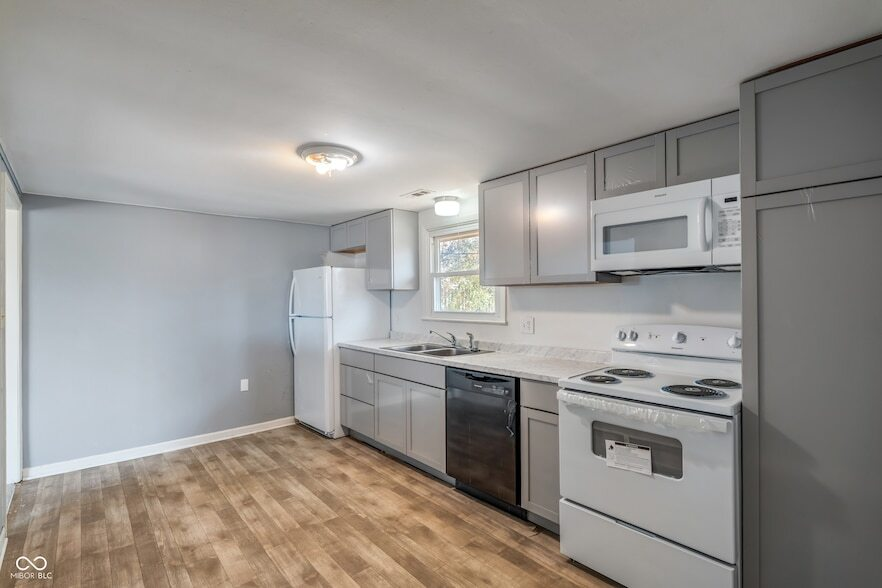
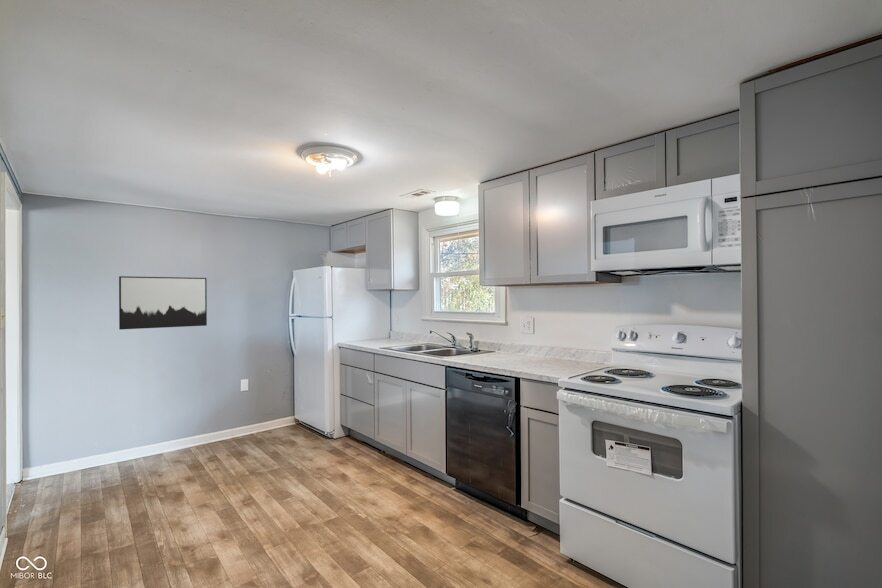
+ wall art (165, 302)
